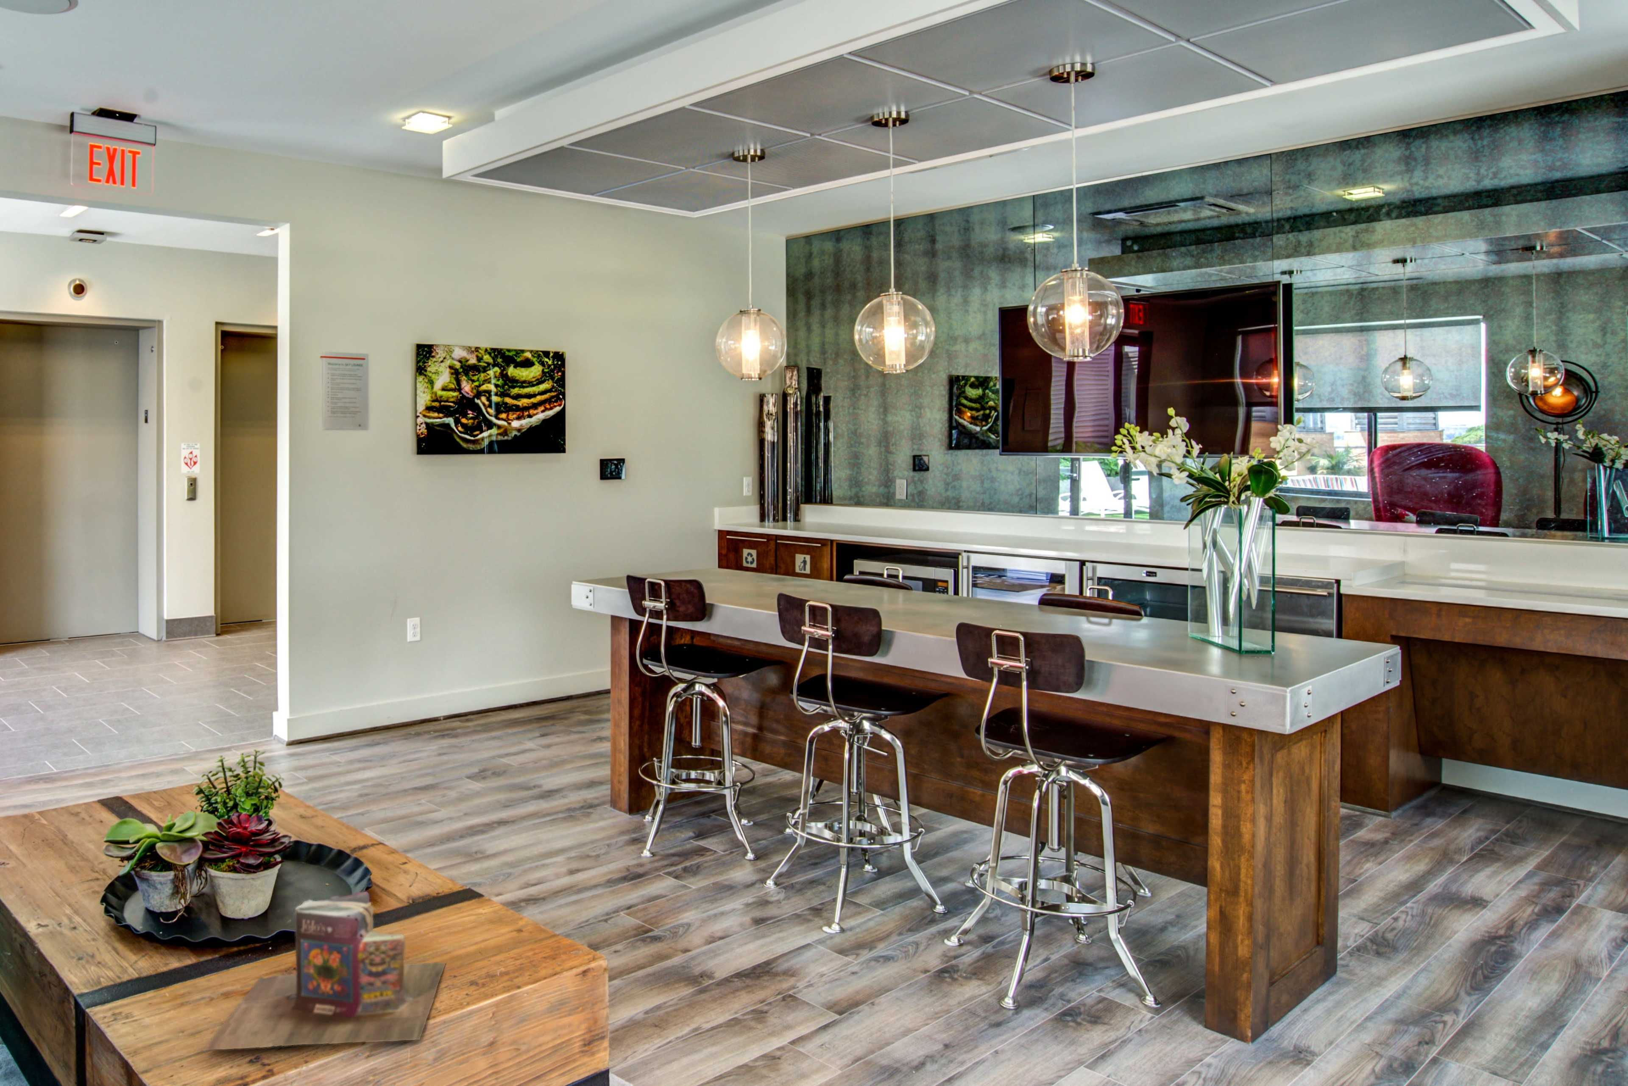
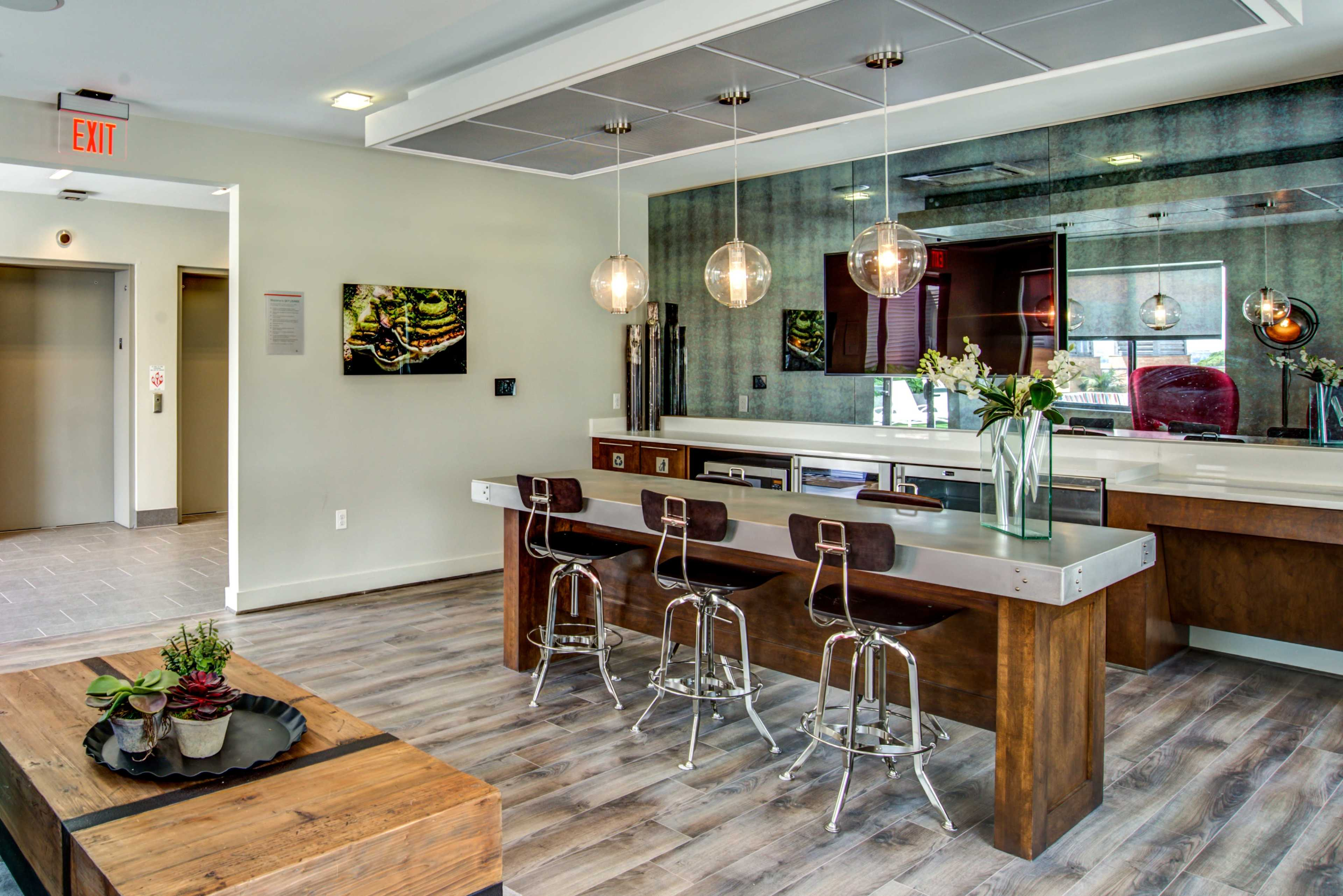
- books (336, 956)
